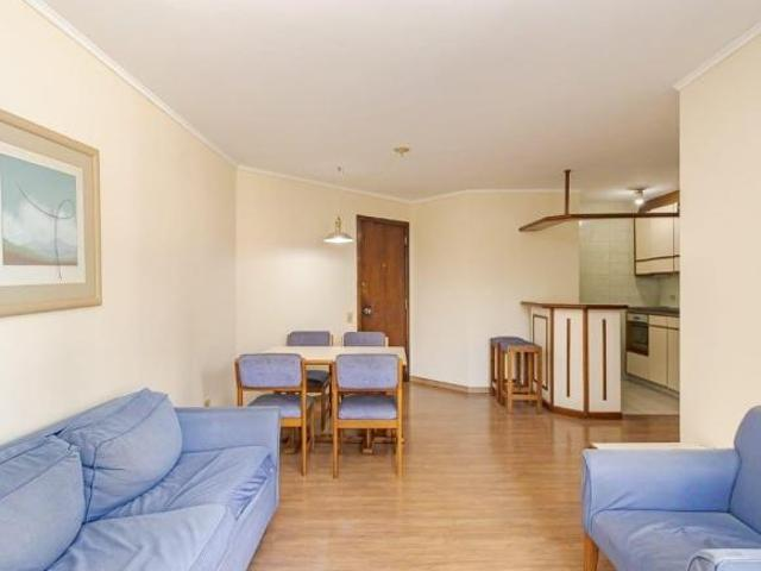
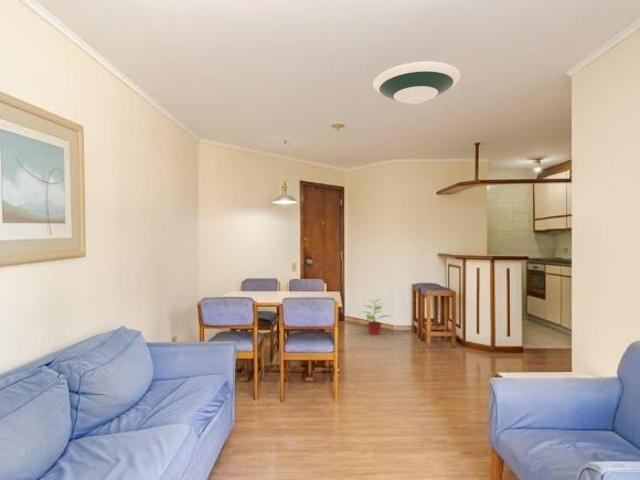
+ potted plant (374, 315)
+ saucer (415, 91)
